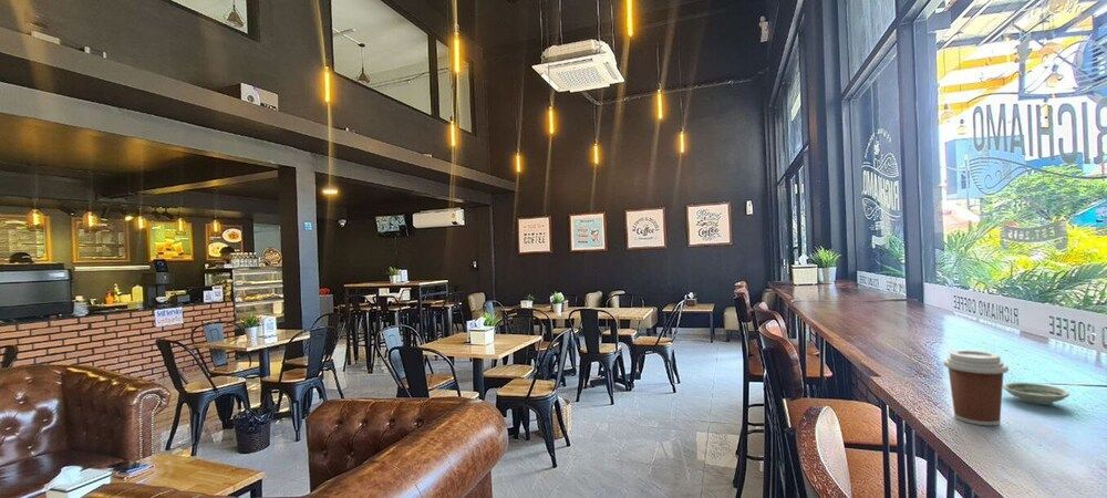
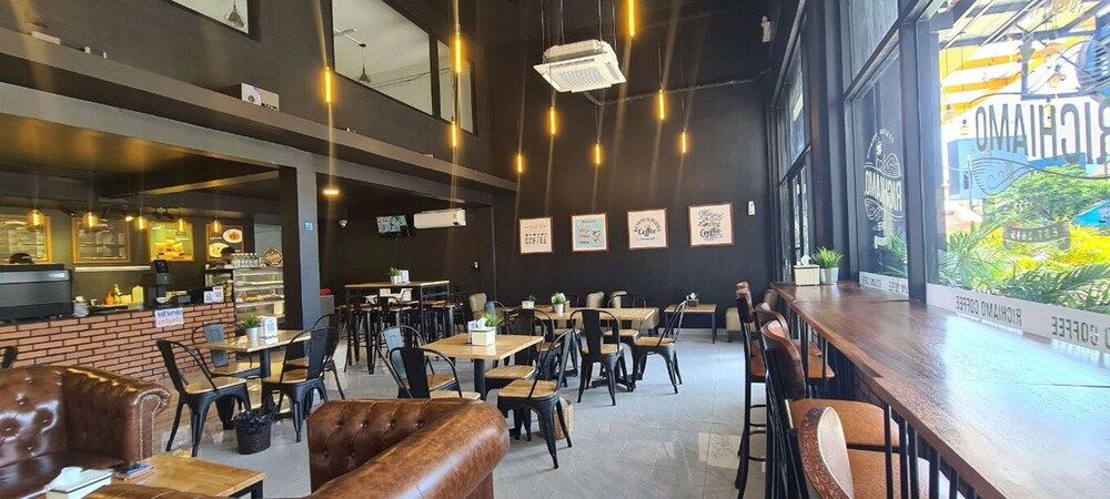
- coffee cup (975, 386)
- saucer (1035, 394)
